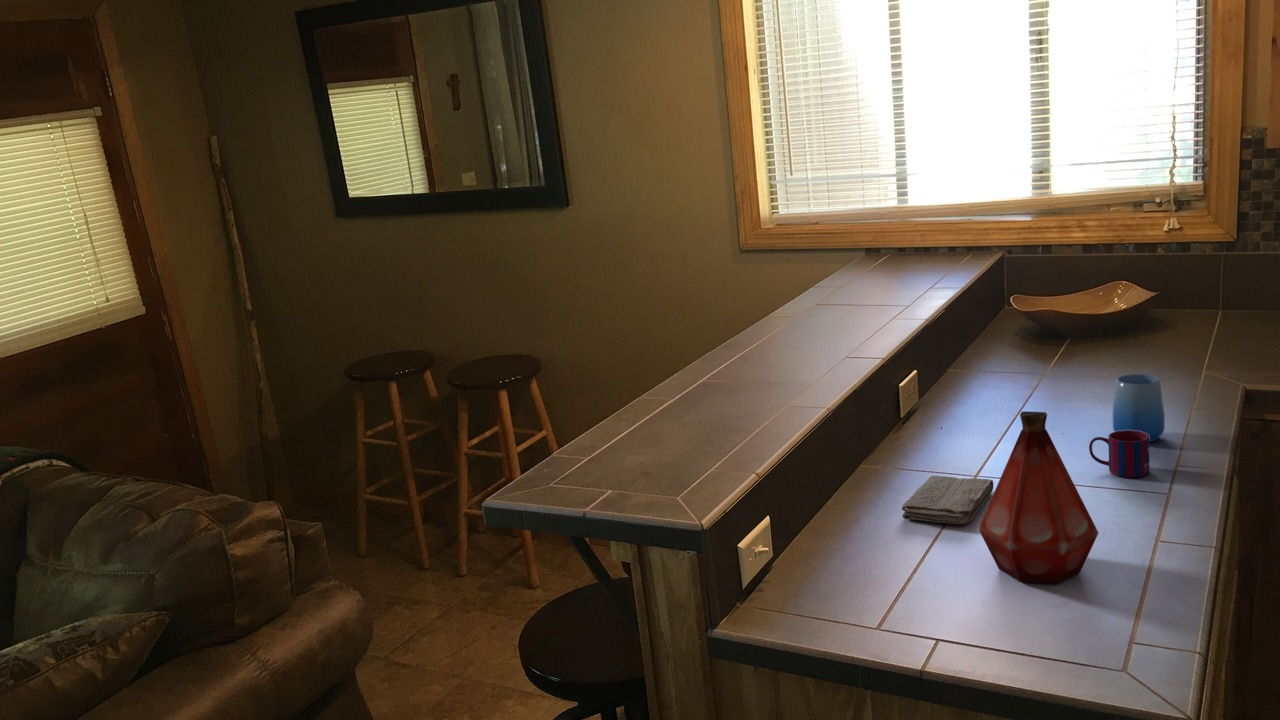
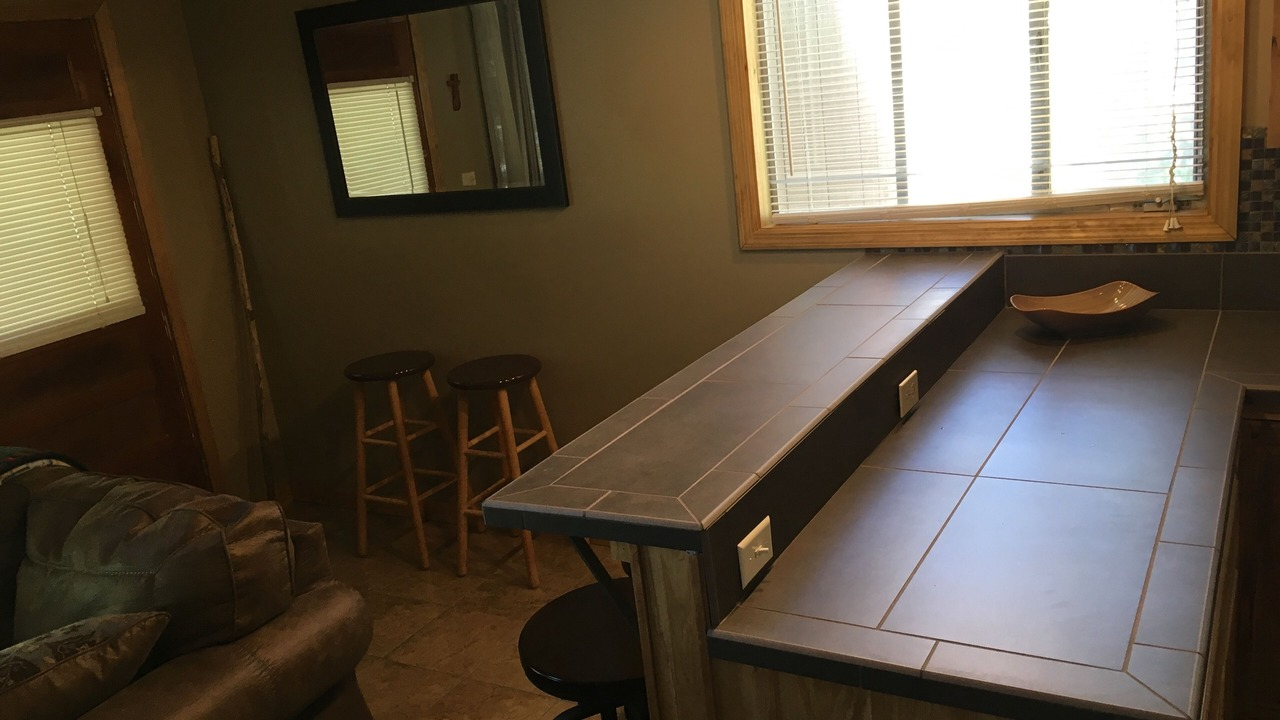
- bottle (1034, 492)
- mug (1119, 452)
- washcloth (947, 497)
- cup (1138, 408)
